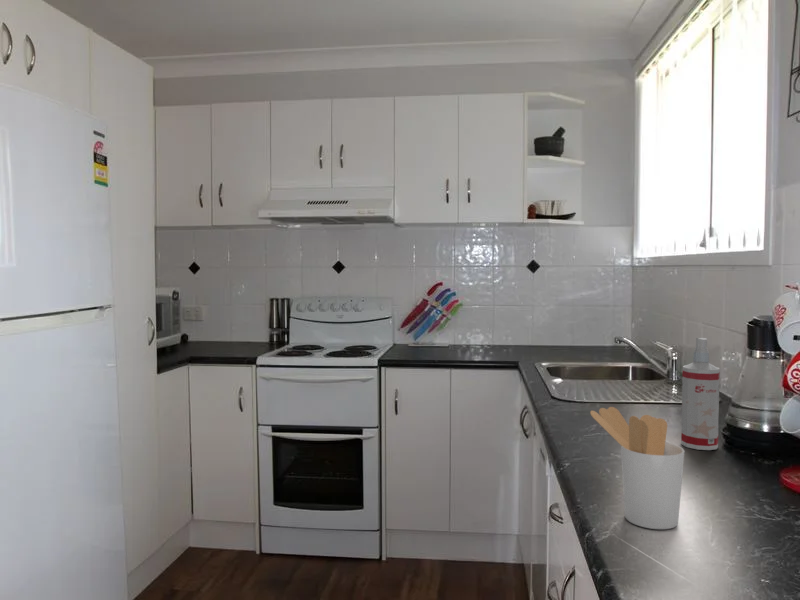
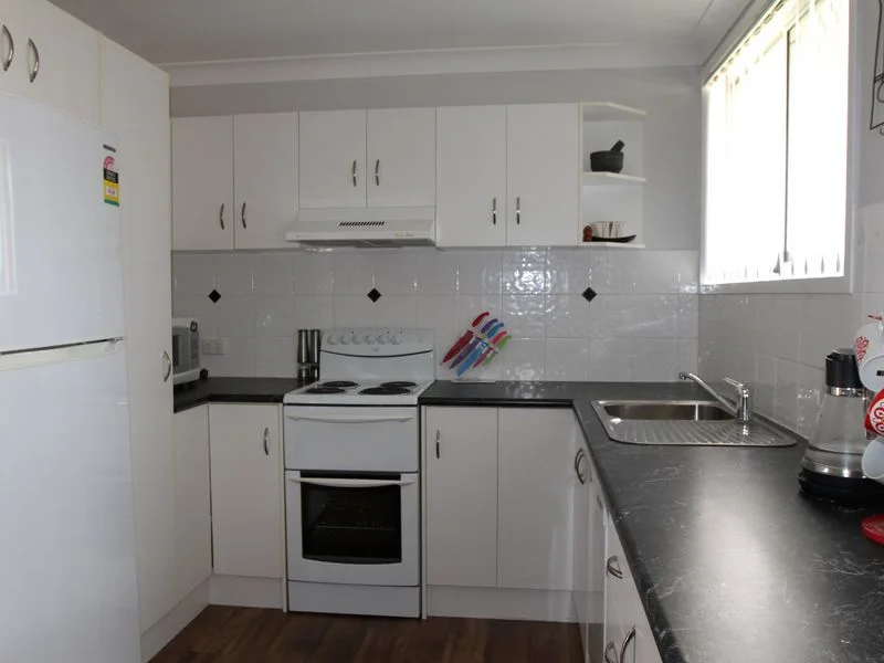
- utensil holder (636, 462)
- spray bottle (700, 391)
